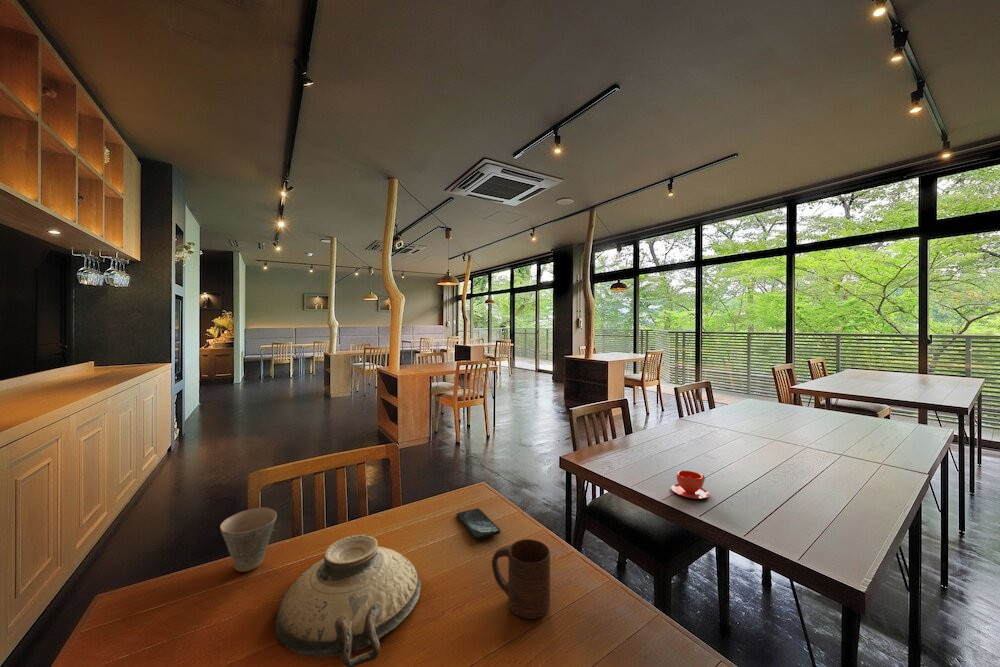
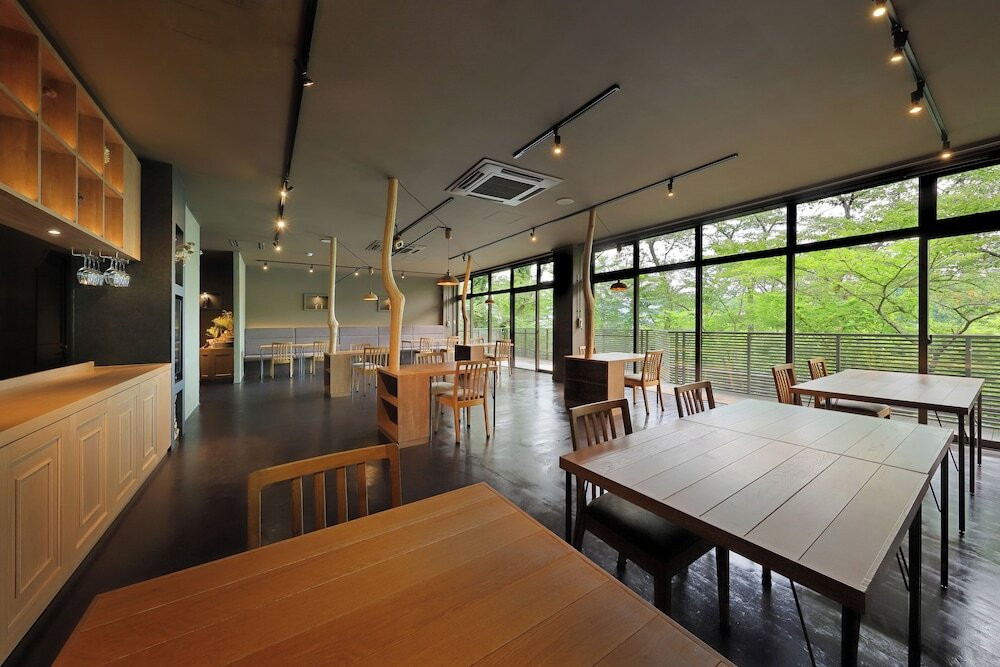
- teapot (352, 573)
- cup (249, 542)
- cup (522, 577)
- teacup (690, 483)
- smartphone (477, 523)
